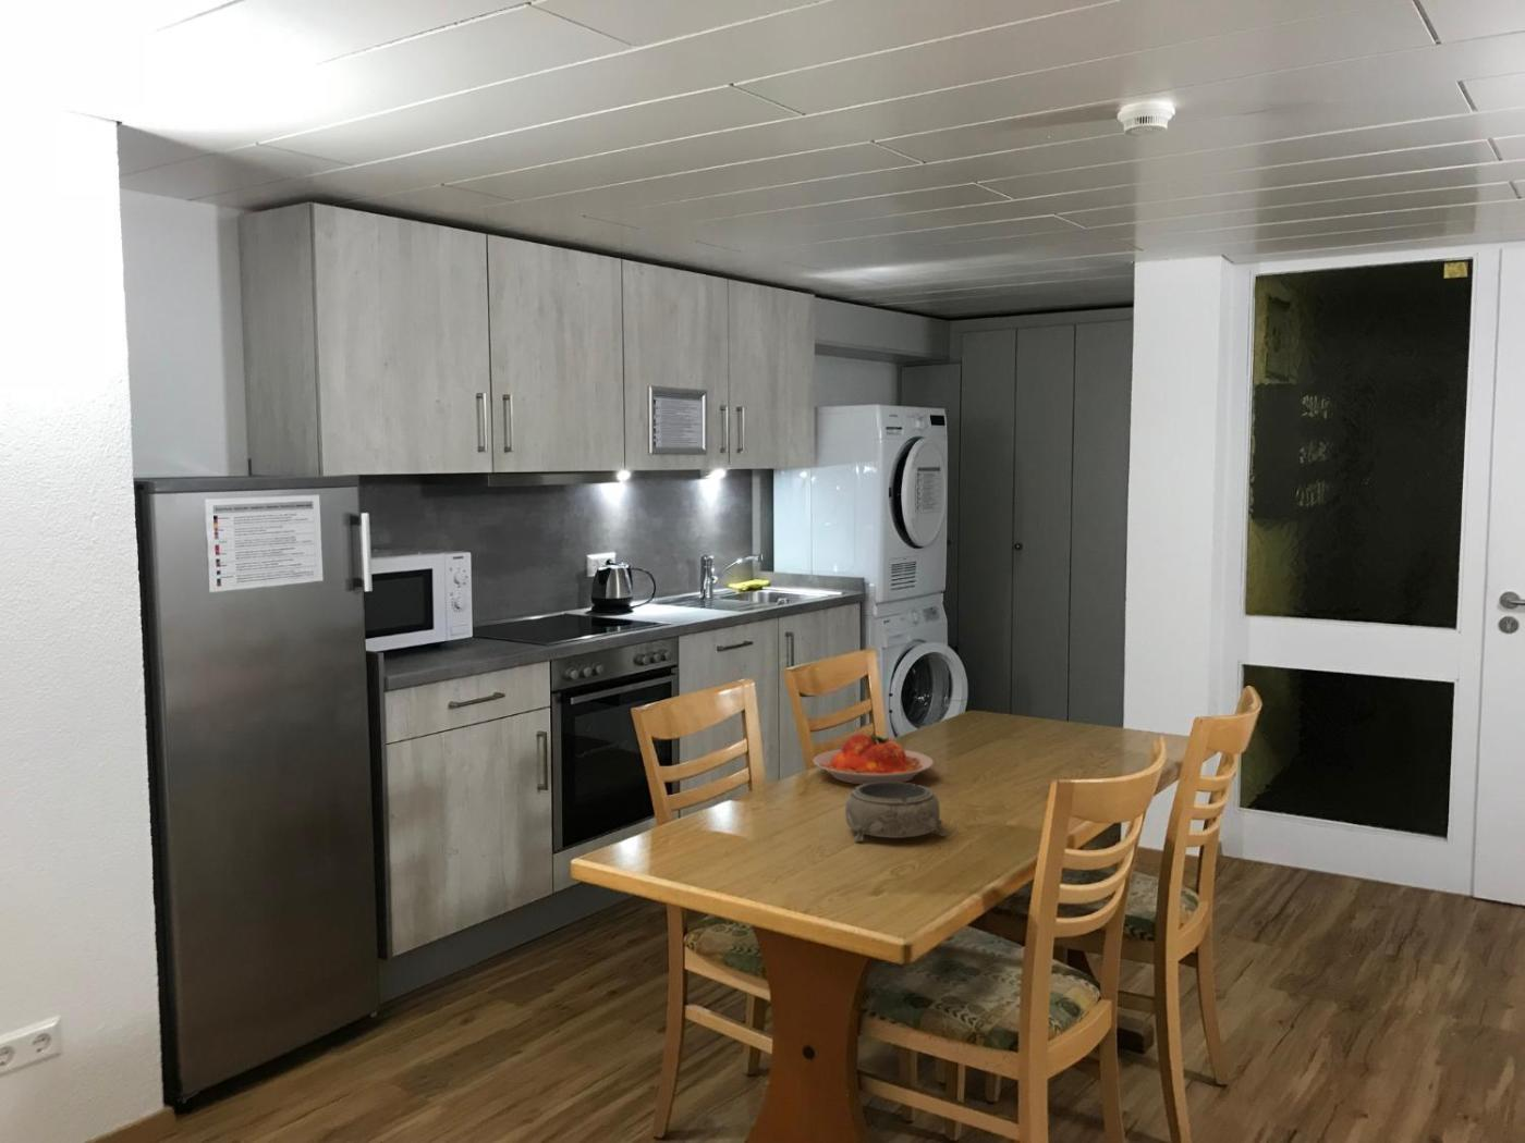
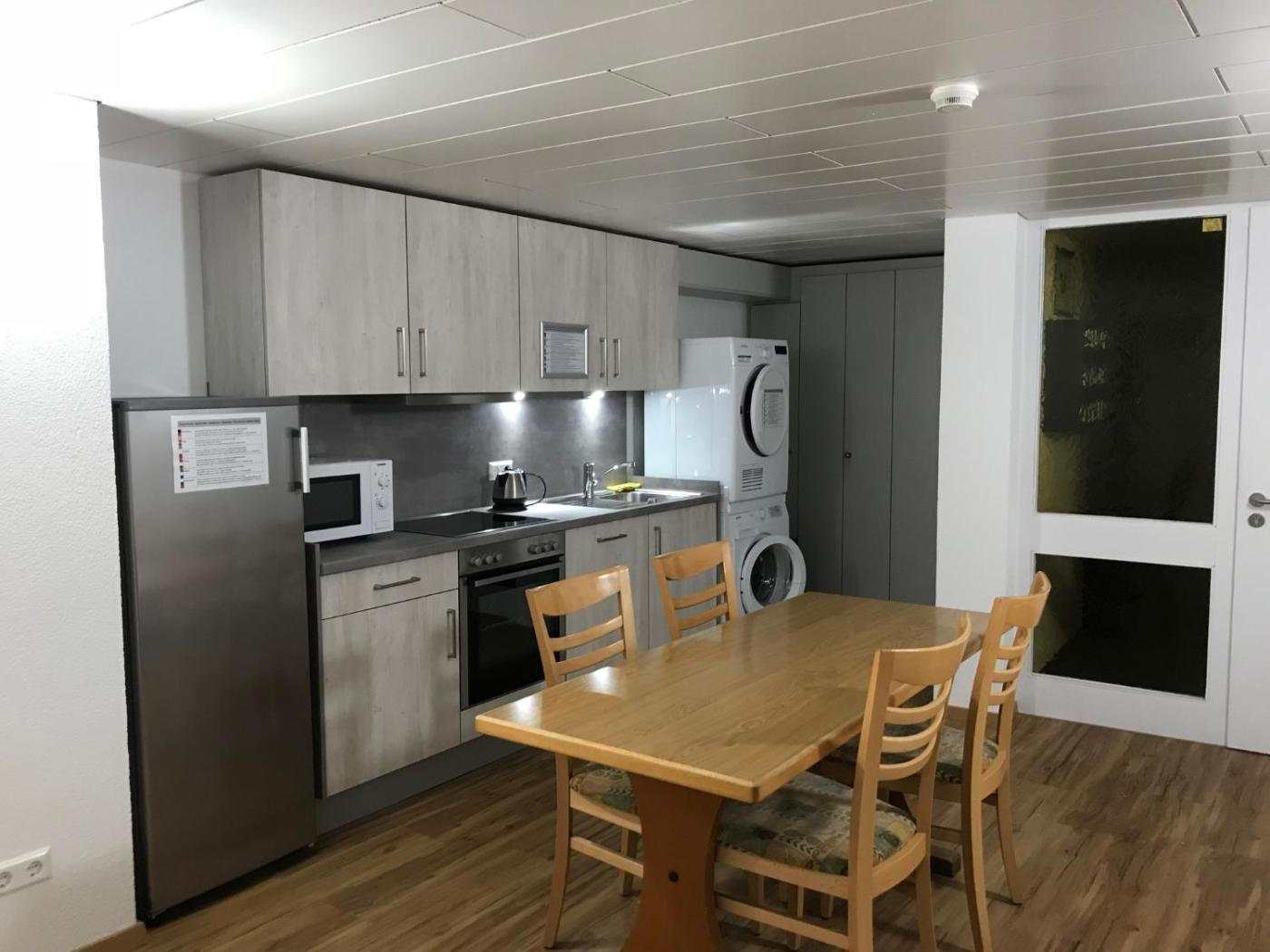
- plate (873, 753)
- decorative bowl (896, 810)
